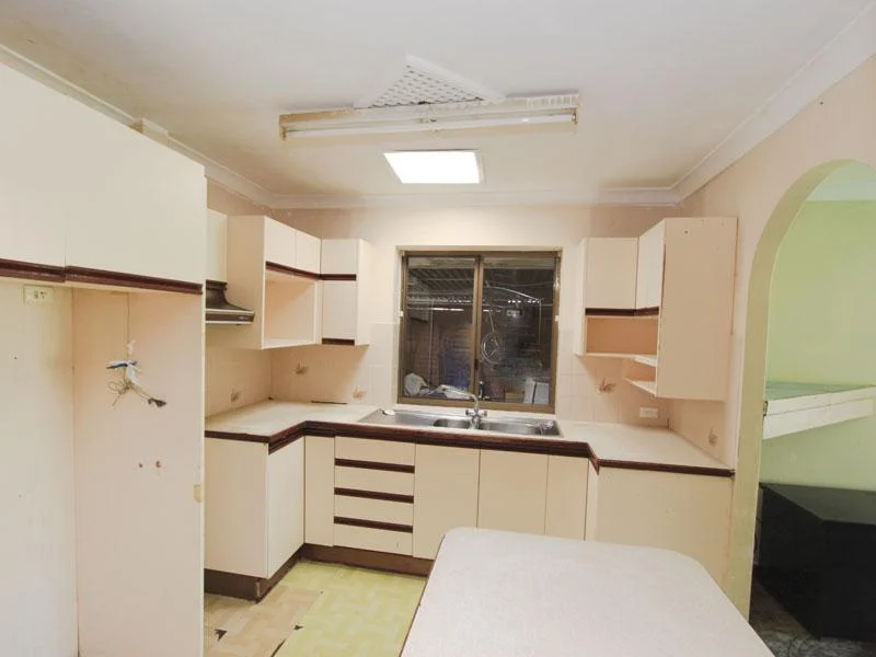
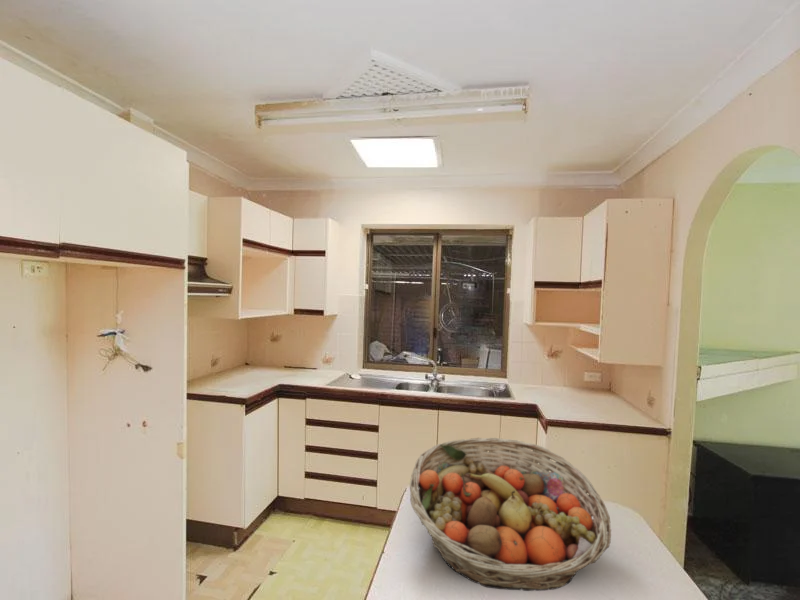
+ fruit basket (503, 505)
